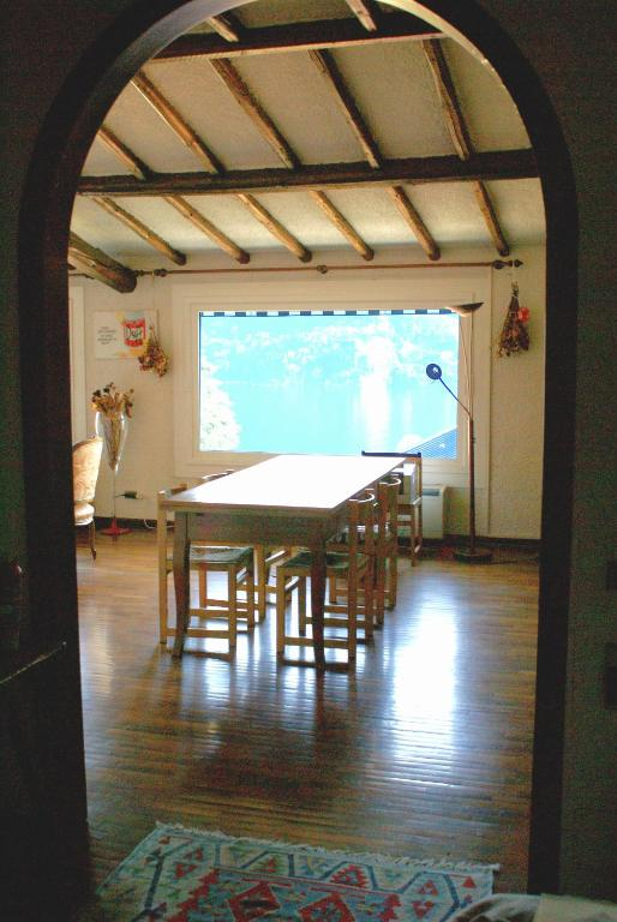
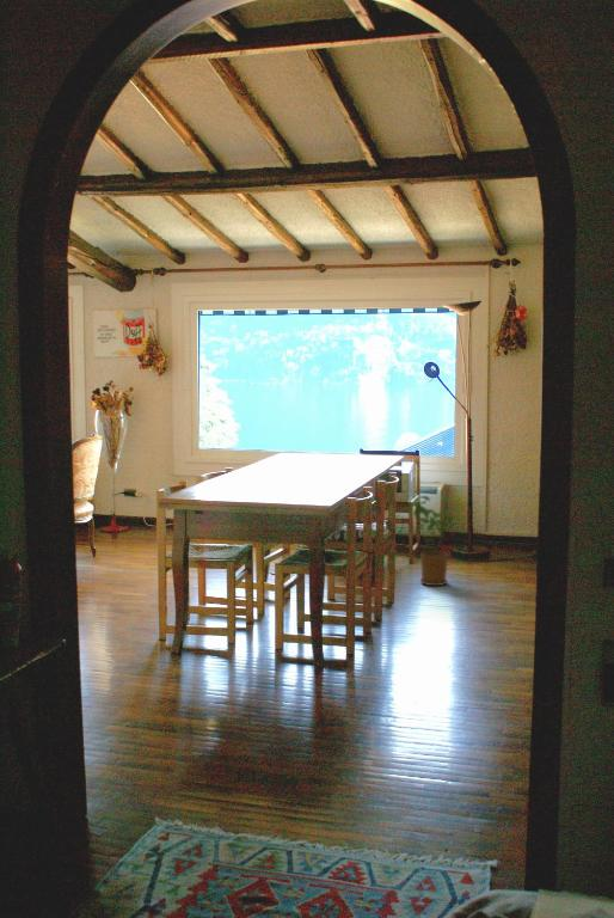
+ house plant (432, 539)
